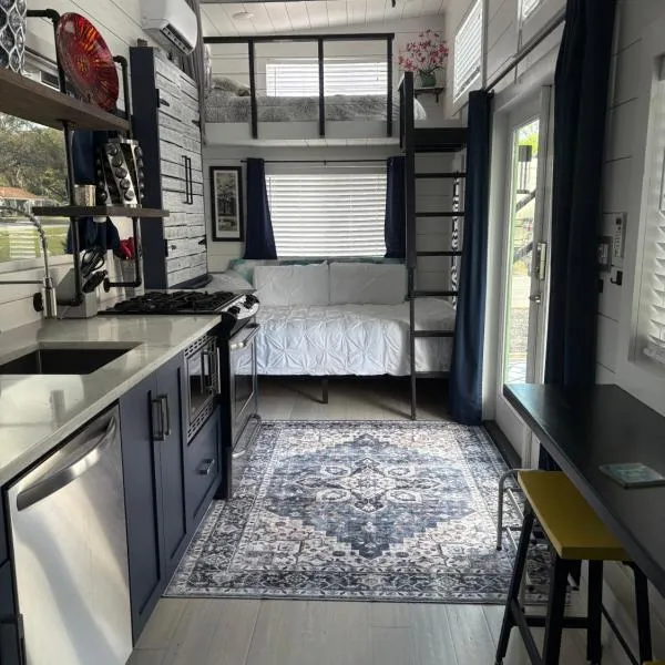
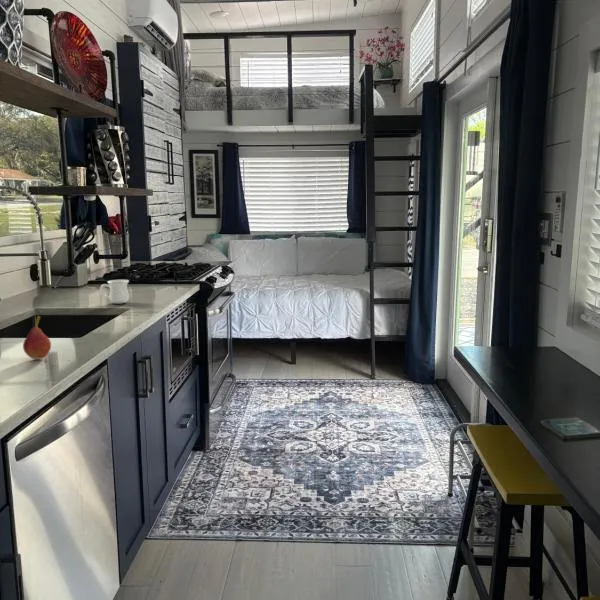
+ mug (114, 291)
+ fruit (36, 337)
